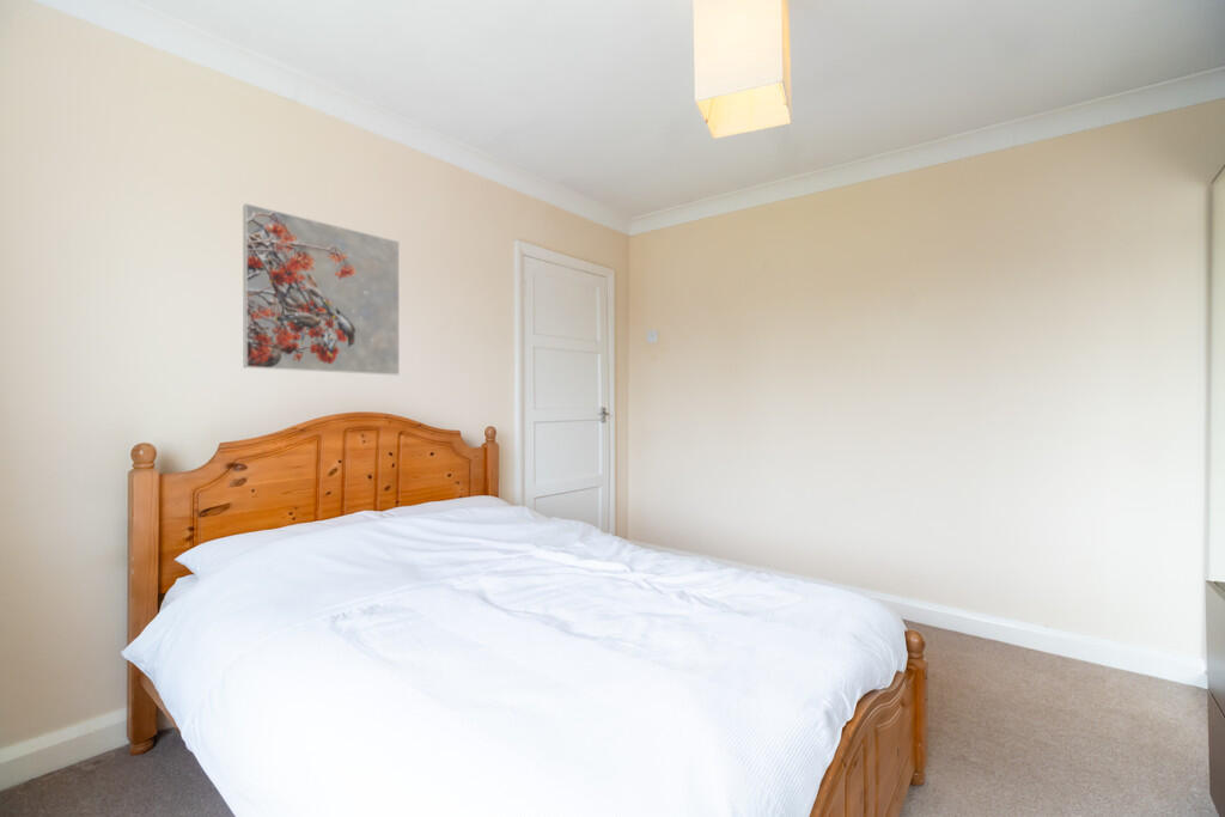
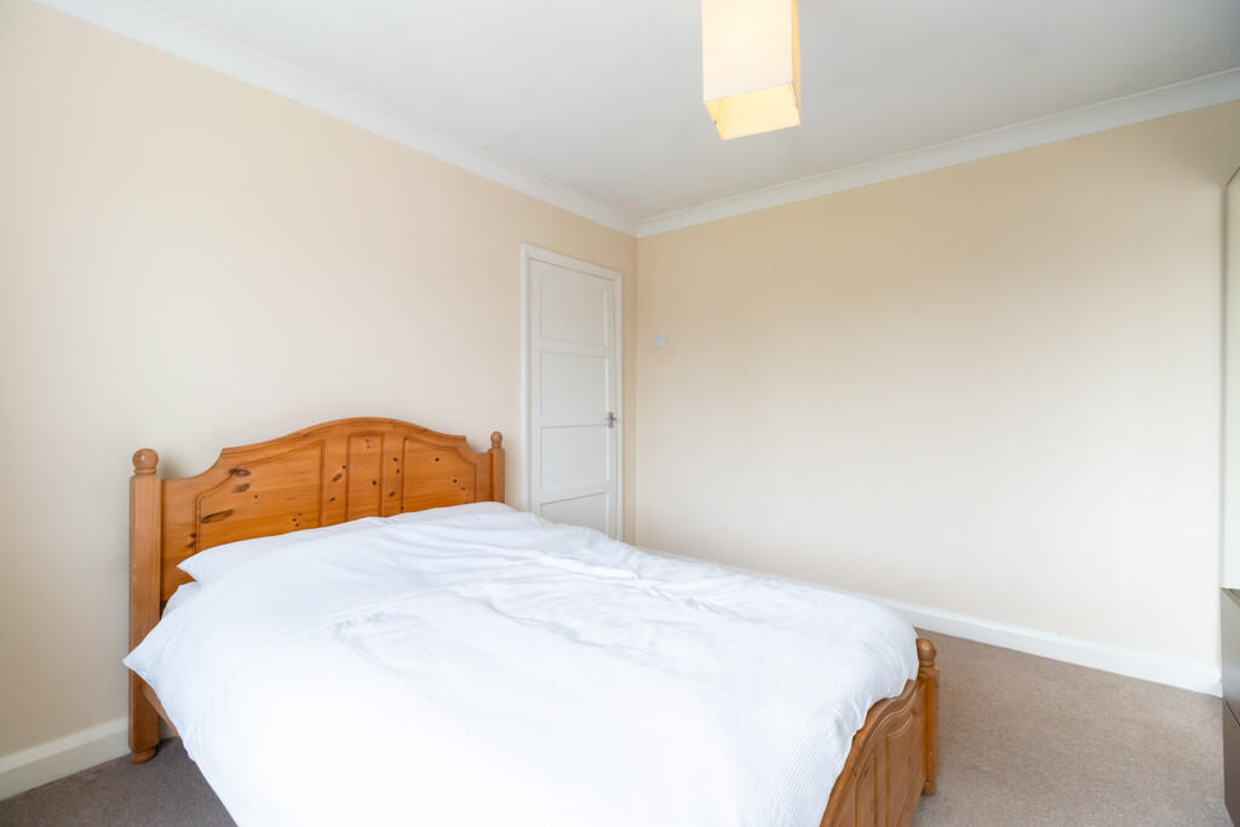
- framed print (329, 298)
